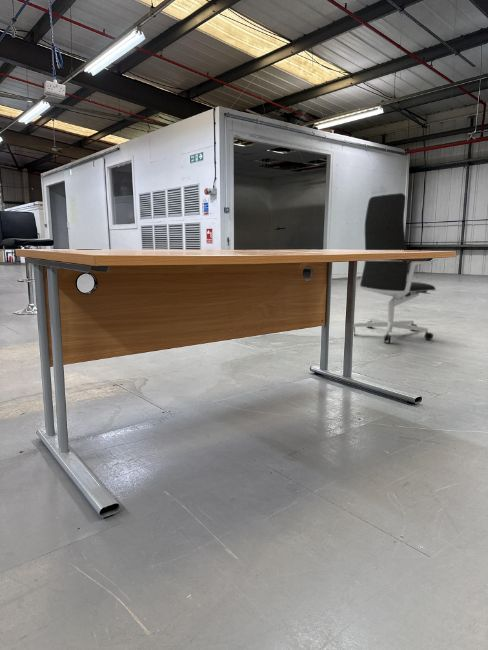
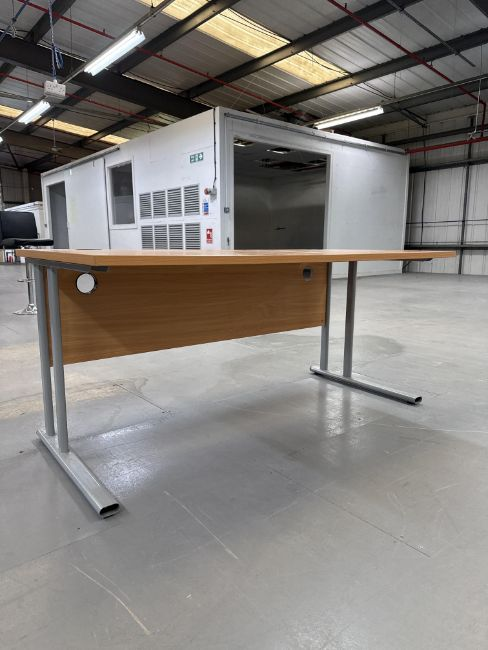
- office chair (395, 267)
